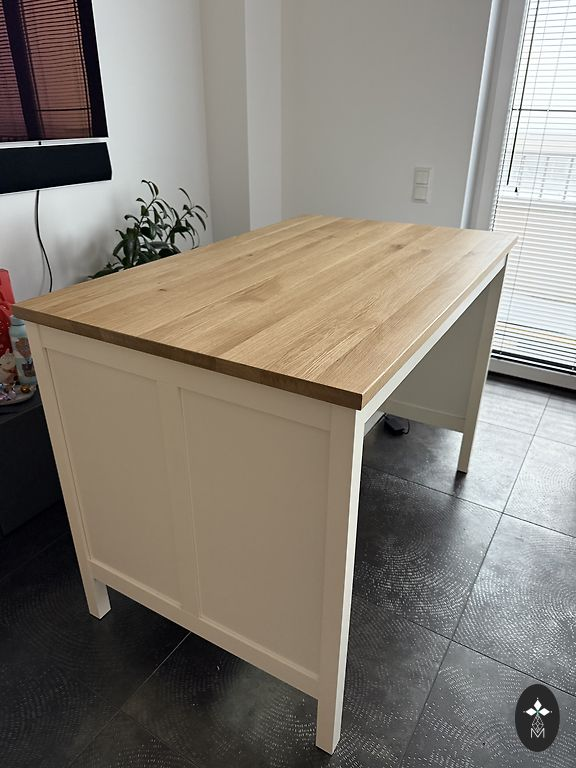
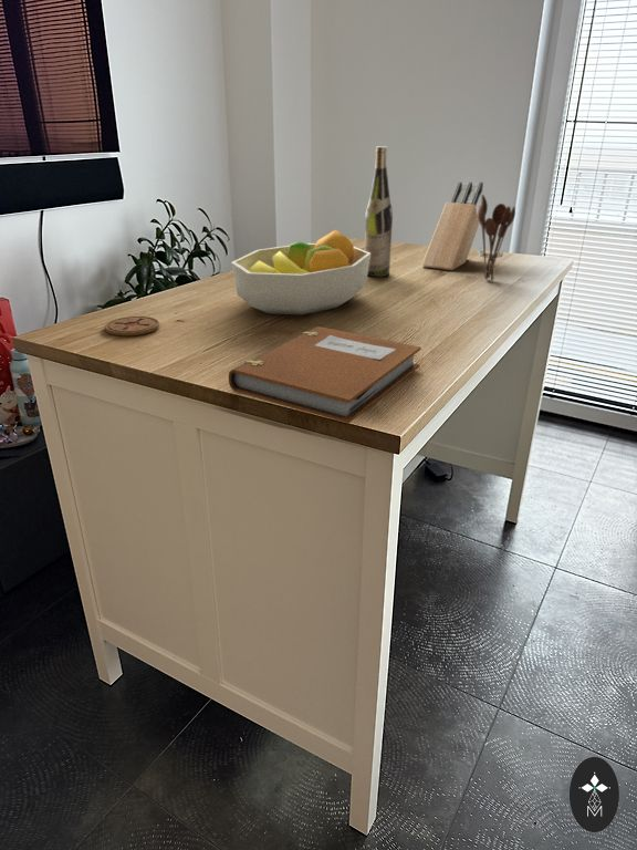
+ utensil holder (491, 238)
+ knife block (455, 224)
+ notebook (330, 365)
+ fruit bowl (303, 269)
+ wine bottle (378, 212)
+ coaster (132, 325)
